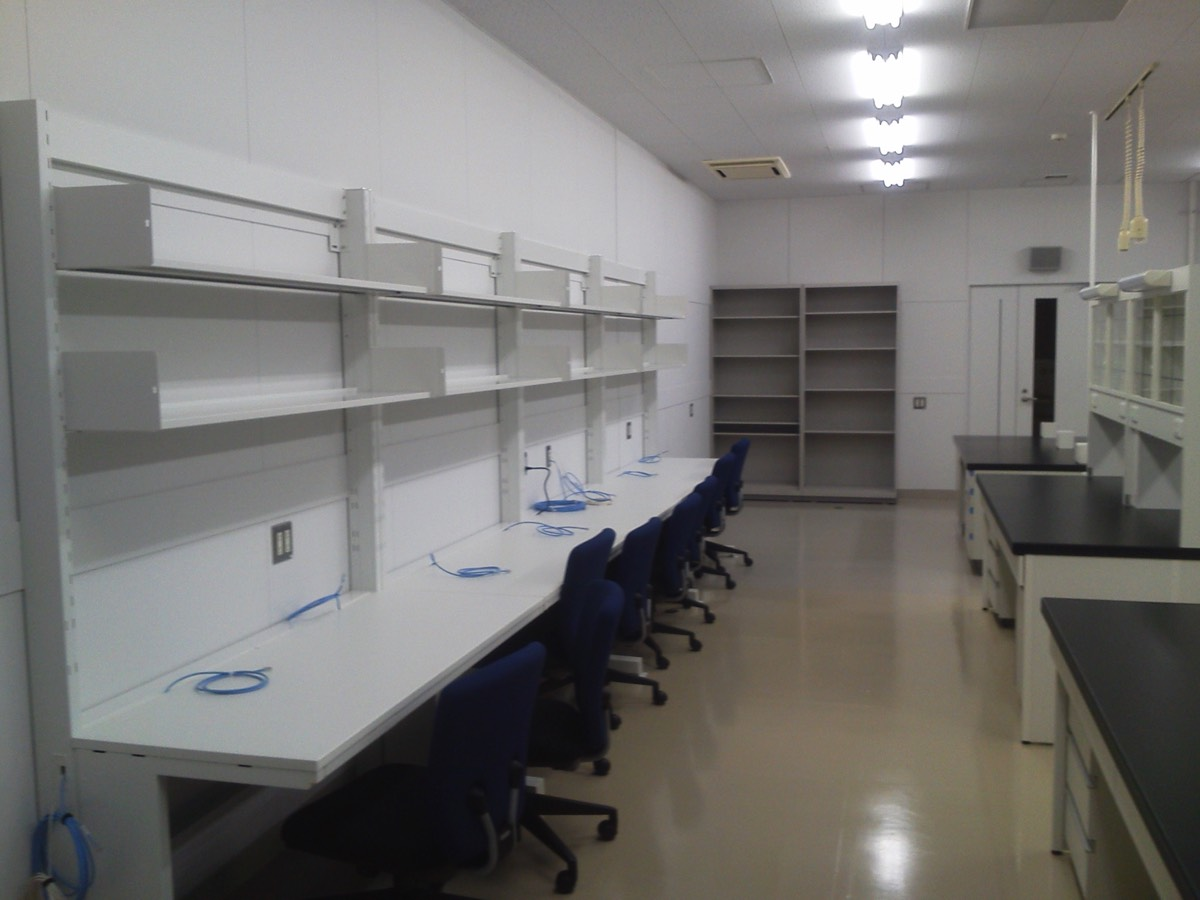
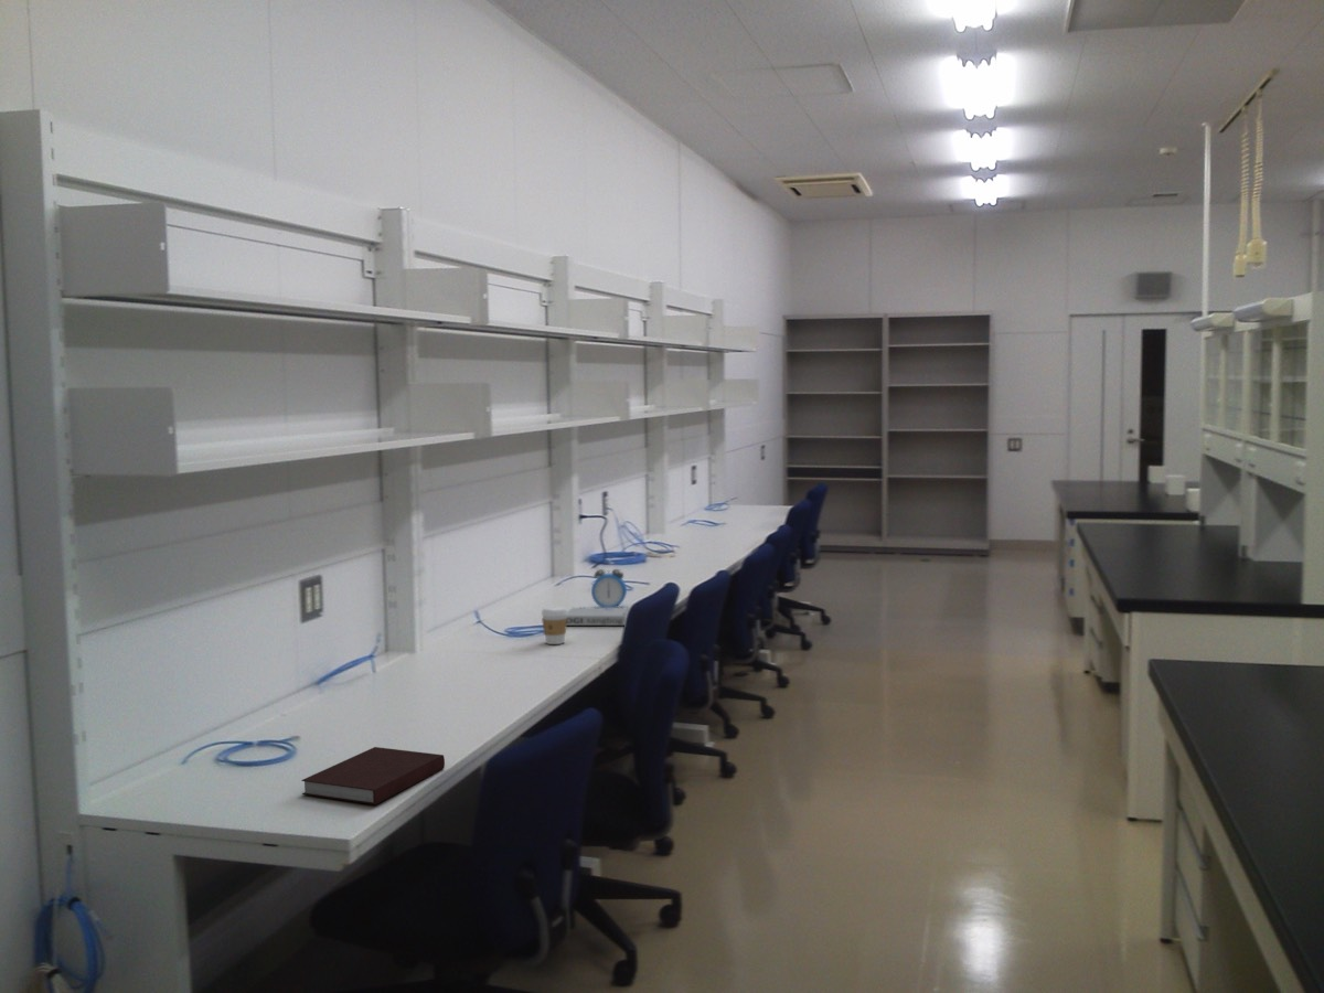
+ alarm clock (609, 588)
+ coffee cup (555, 624)
+ book (600, 616)
+ notebook (375, 773)
